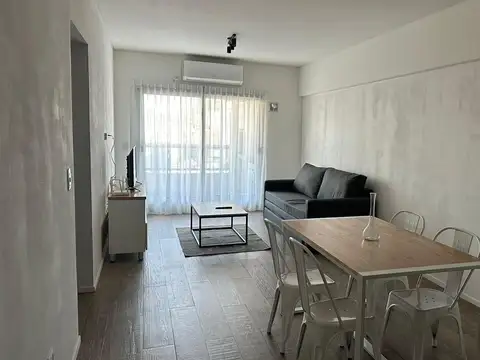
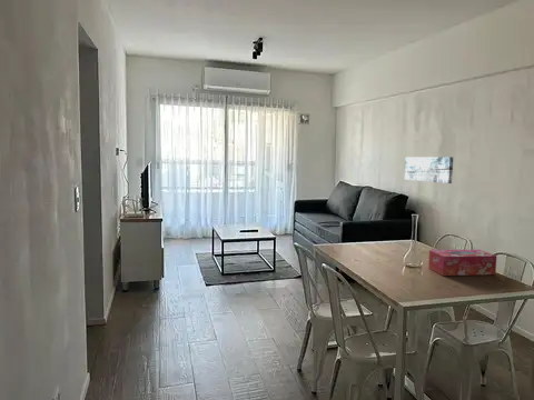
+ wall art (426, 169)
+ tissue box (461, 261)
